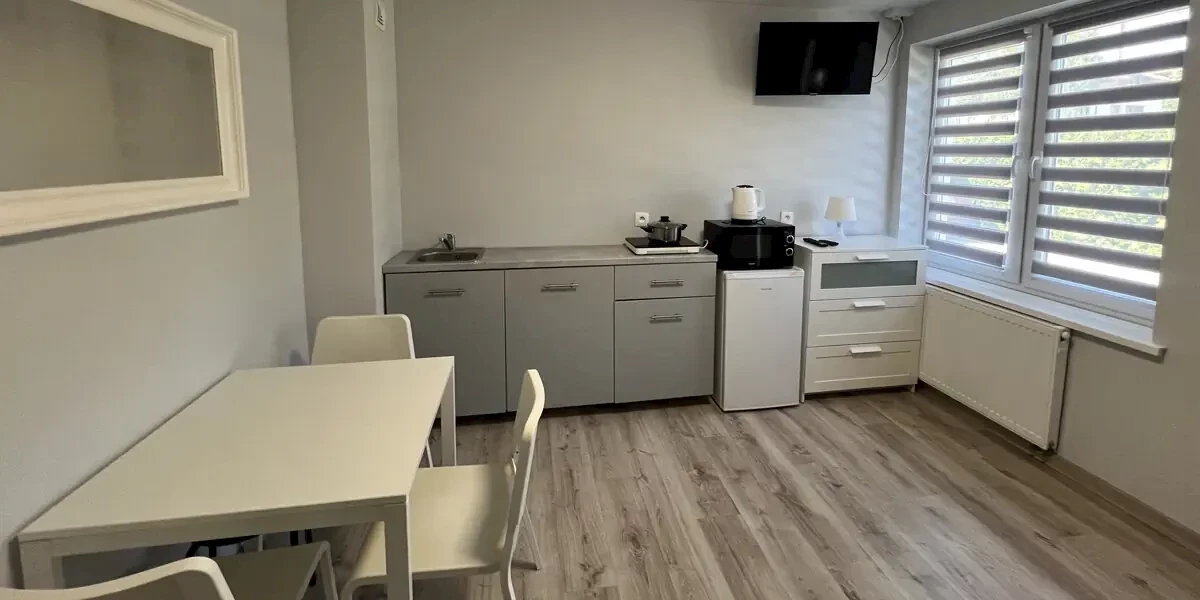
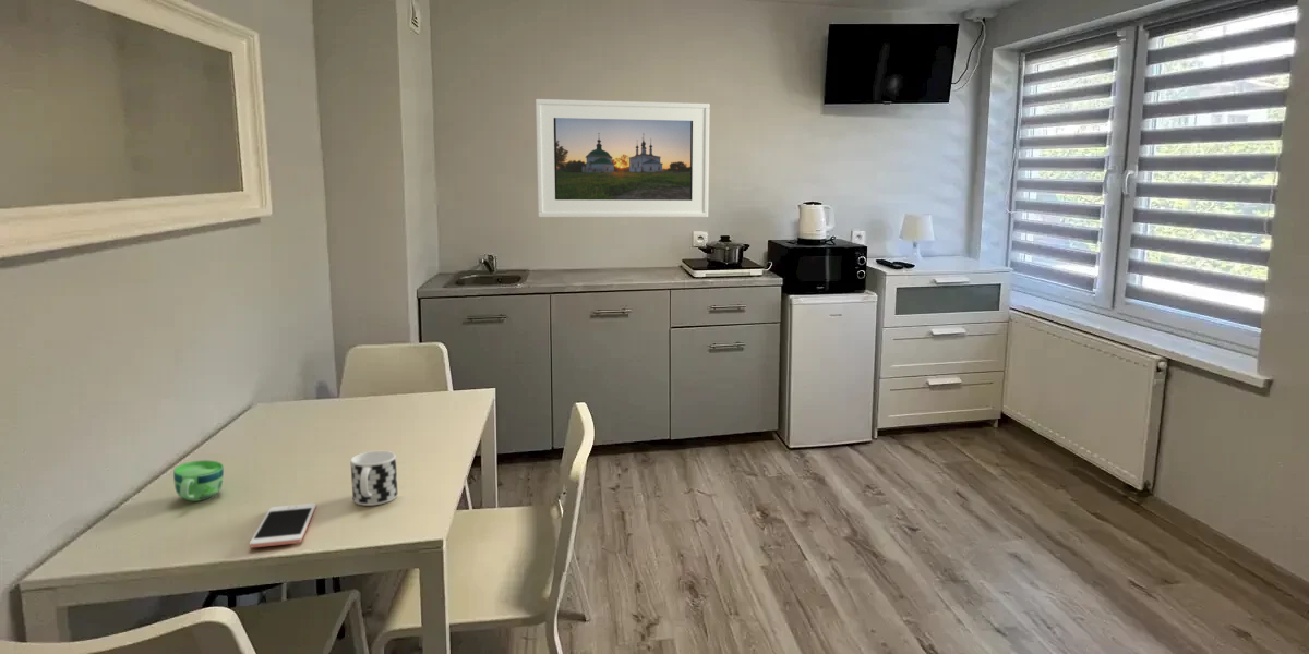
+ cell phone (285, 523)
+ cup (199, 484)
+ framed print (624, 159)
+ cup (372, 480)
